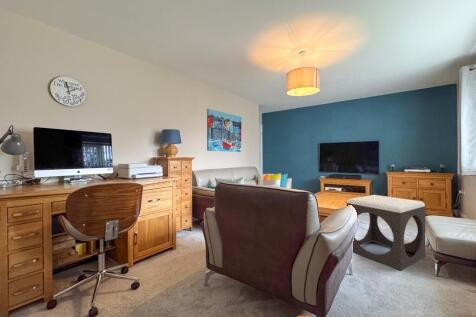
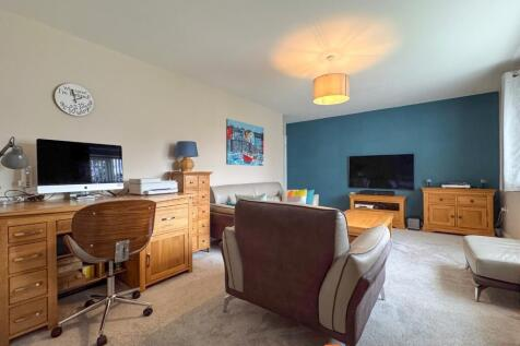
- footstool (387, 223)
